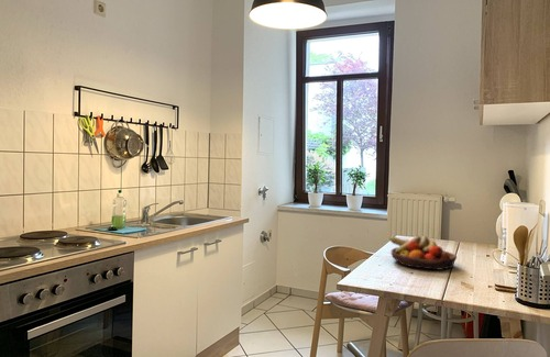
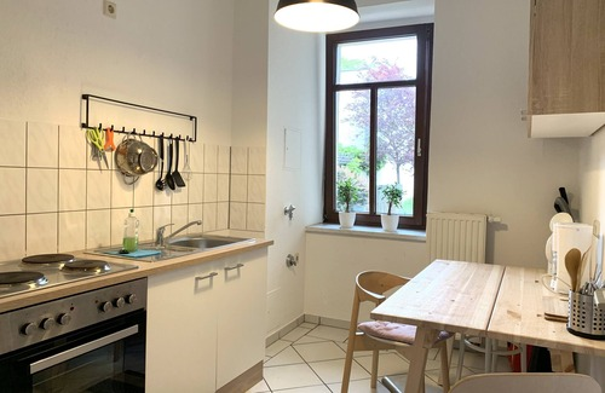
- fruit bowl (421, 250)
